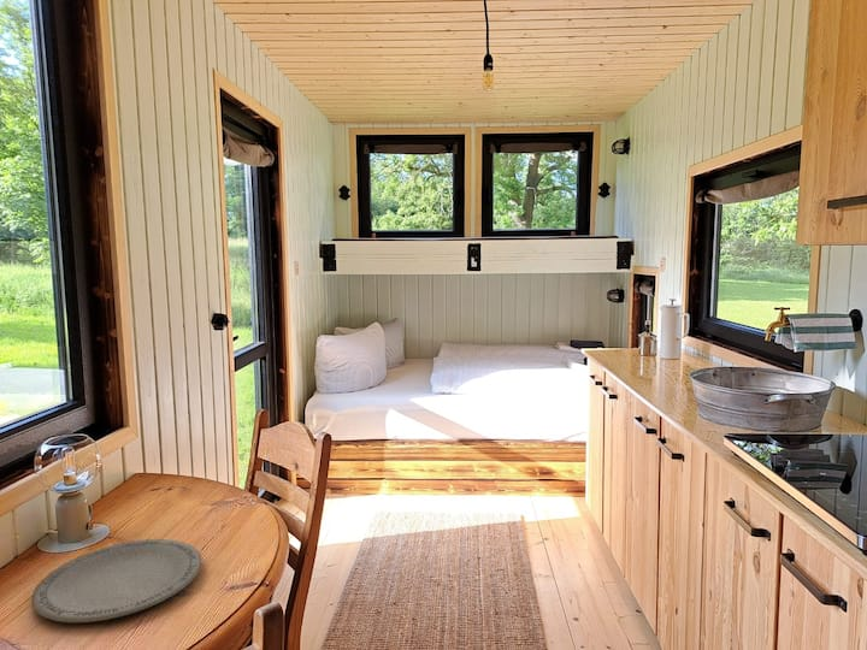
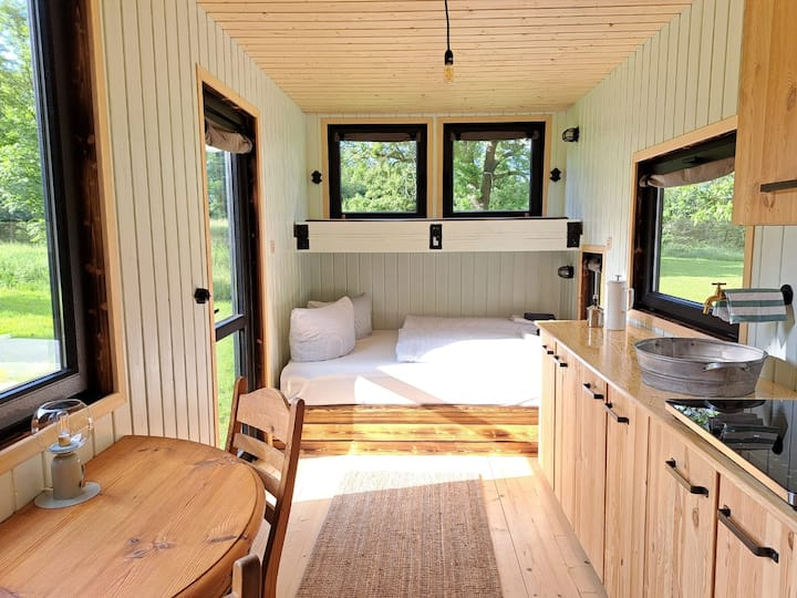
- plate (122, 578)
